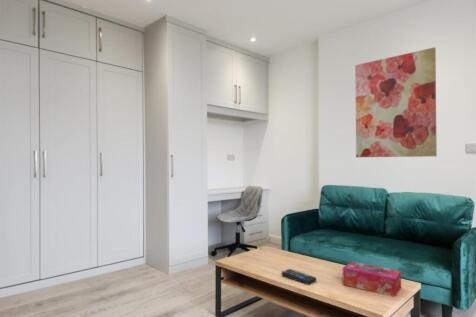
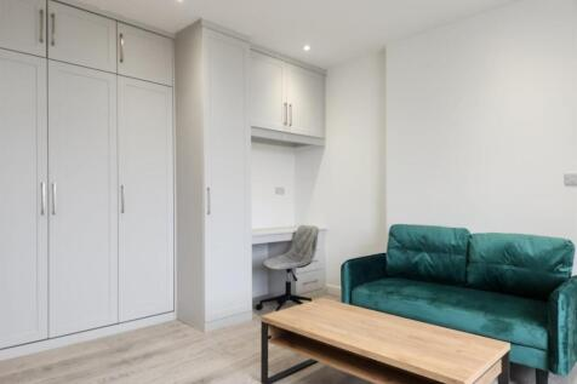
- wall art (392, 107)
- remote control (298, 276)
- tissue box (371, 277)
